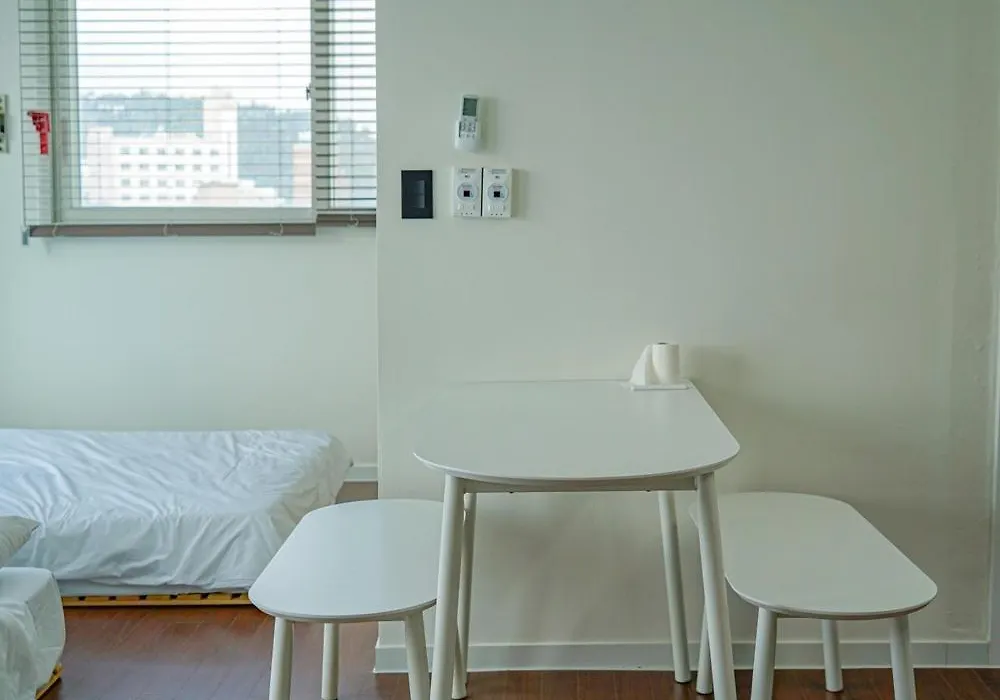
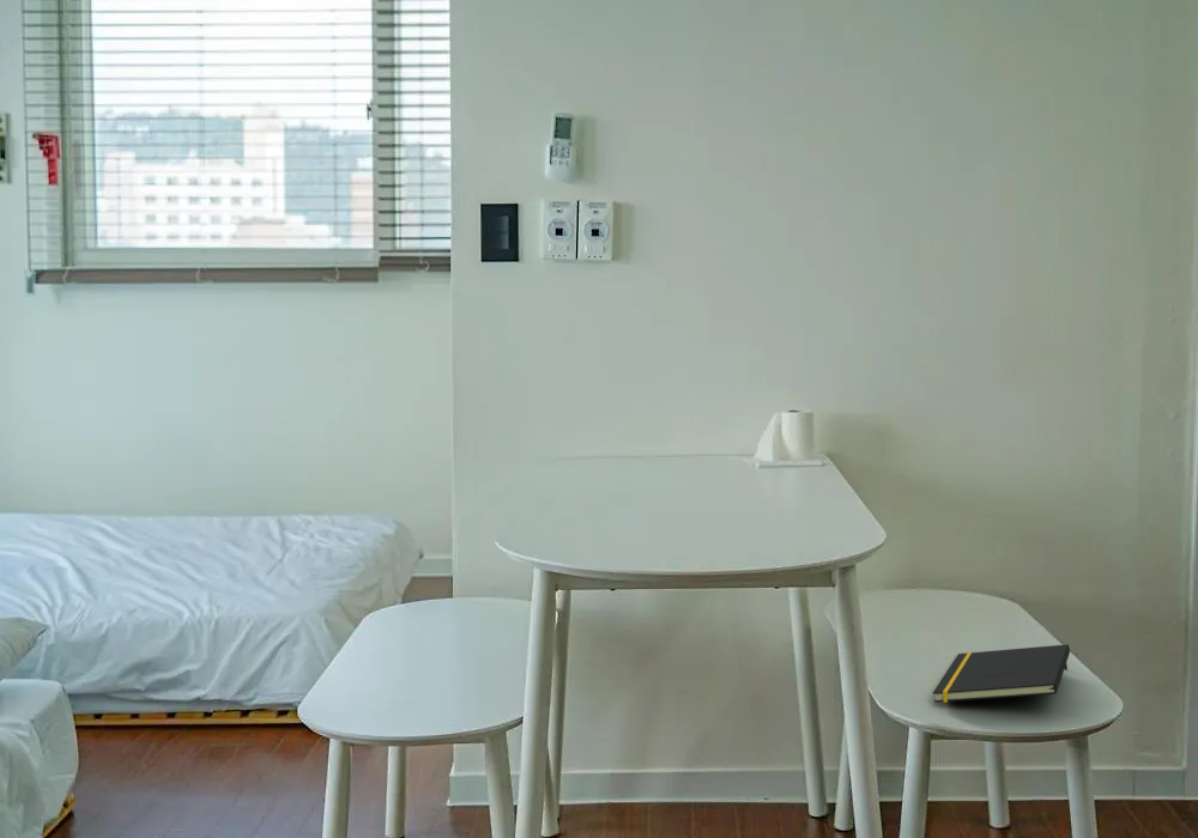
+ notepad (1003, 672)
